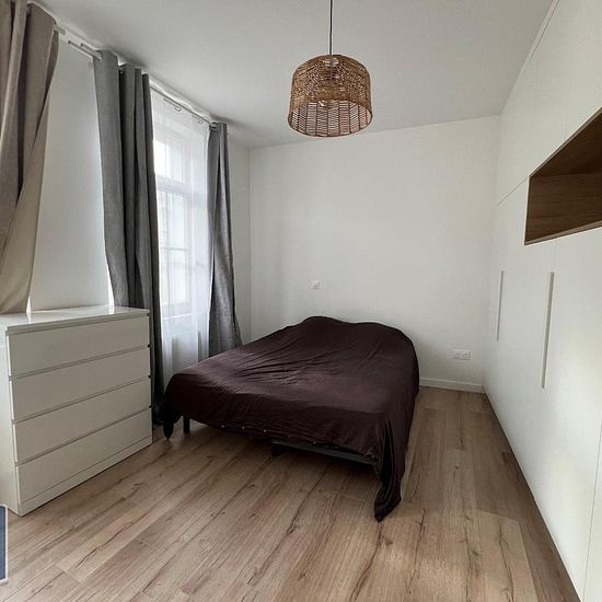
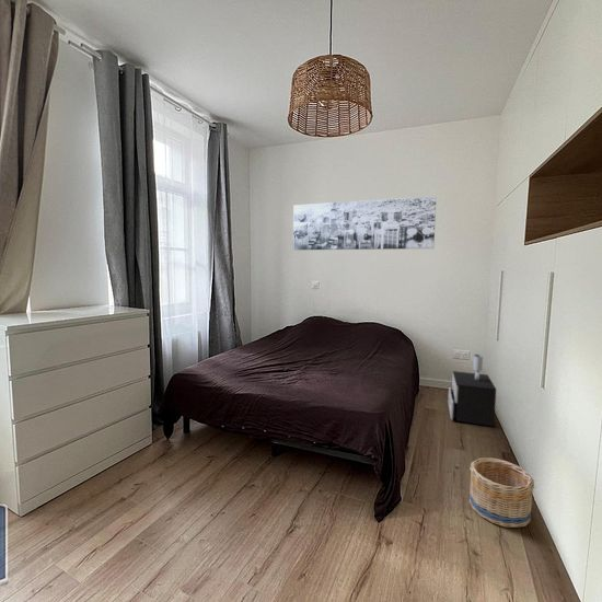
+ nightstand (470, 384)
+ wall art (359, 225)
+ basket (499, 489)
